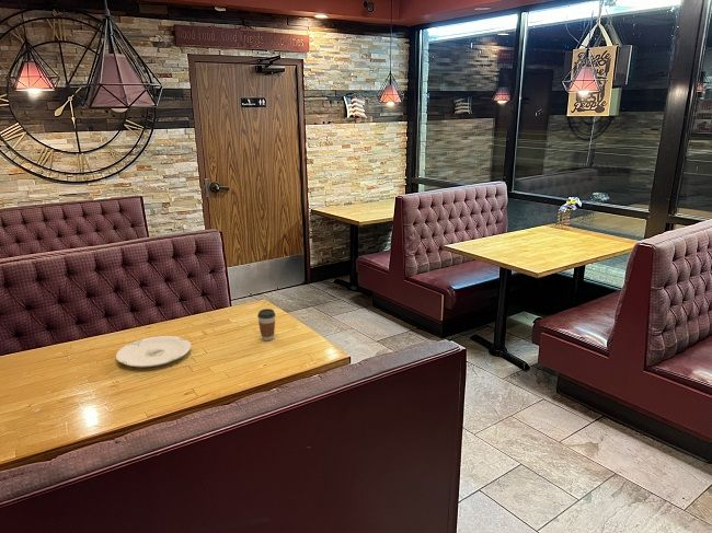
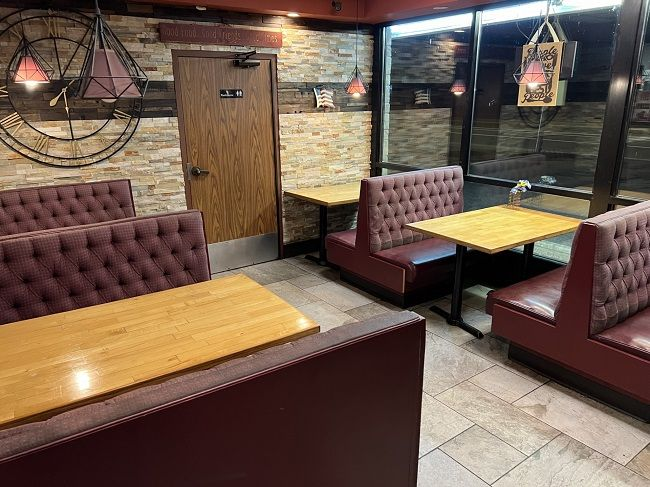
- plate (154, 352)
- coffee cup (266, 325)
